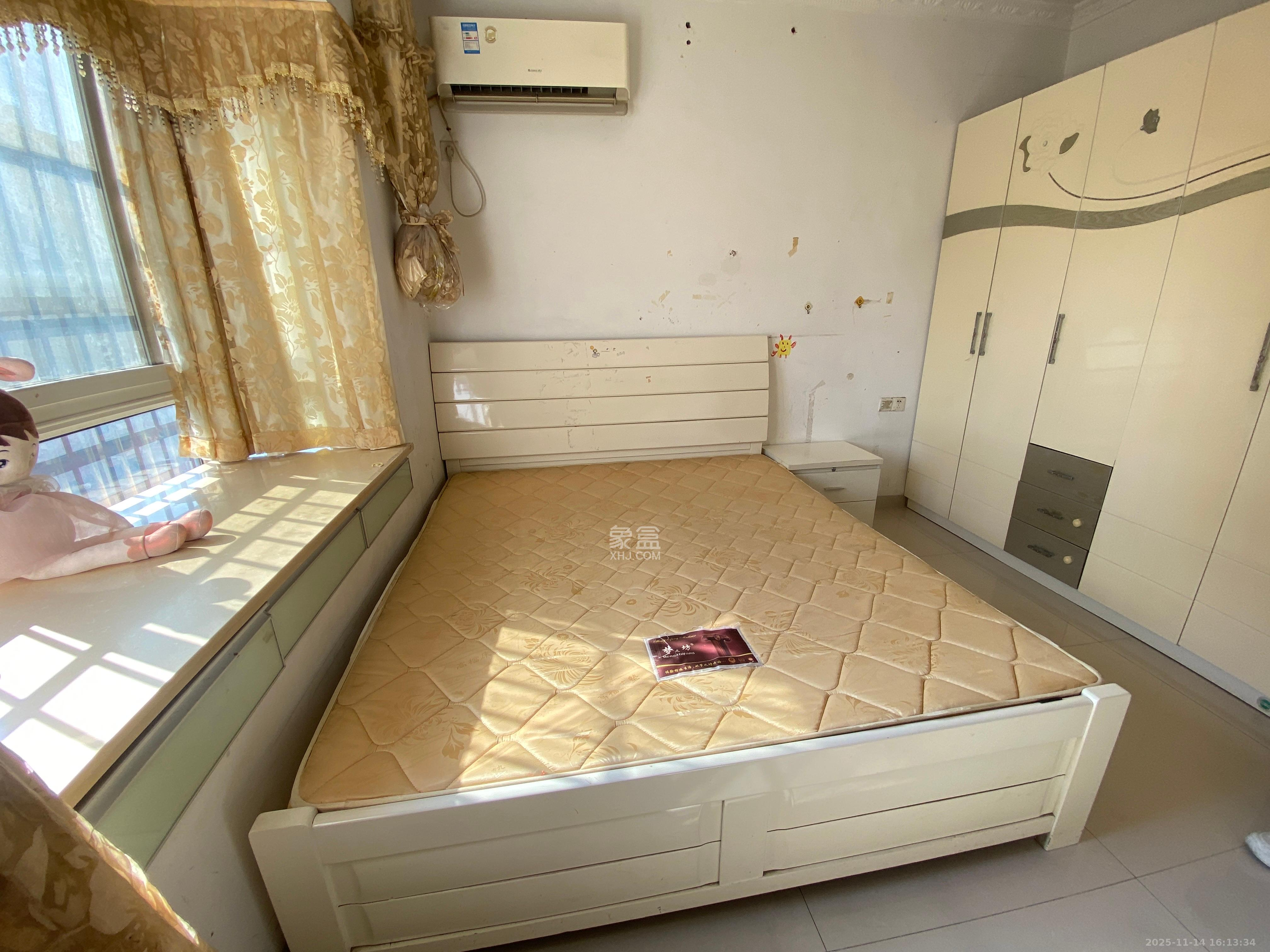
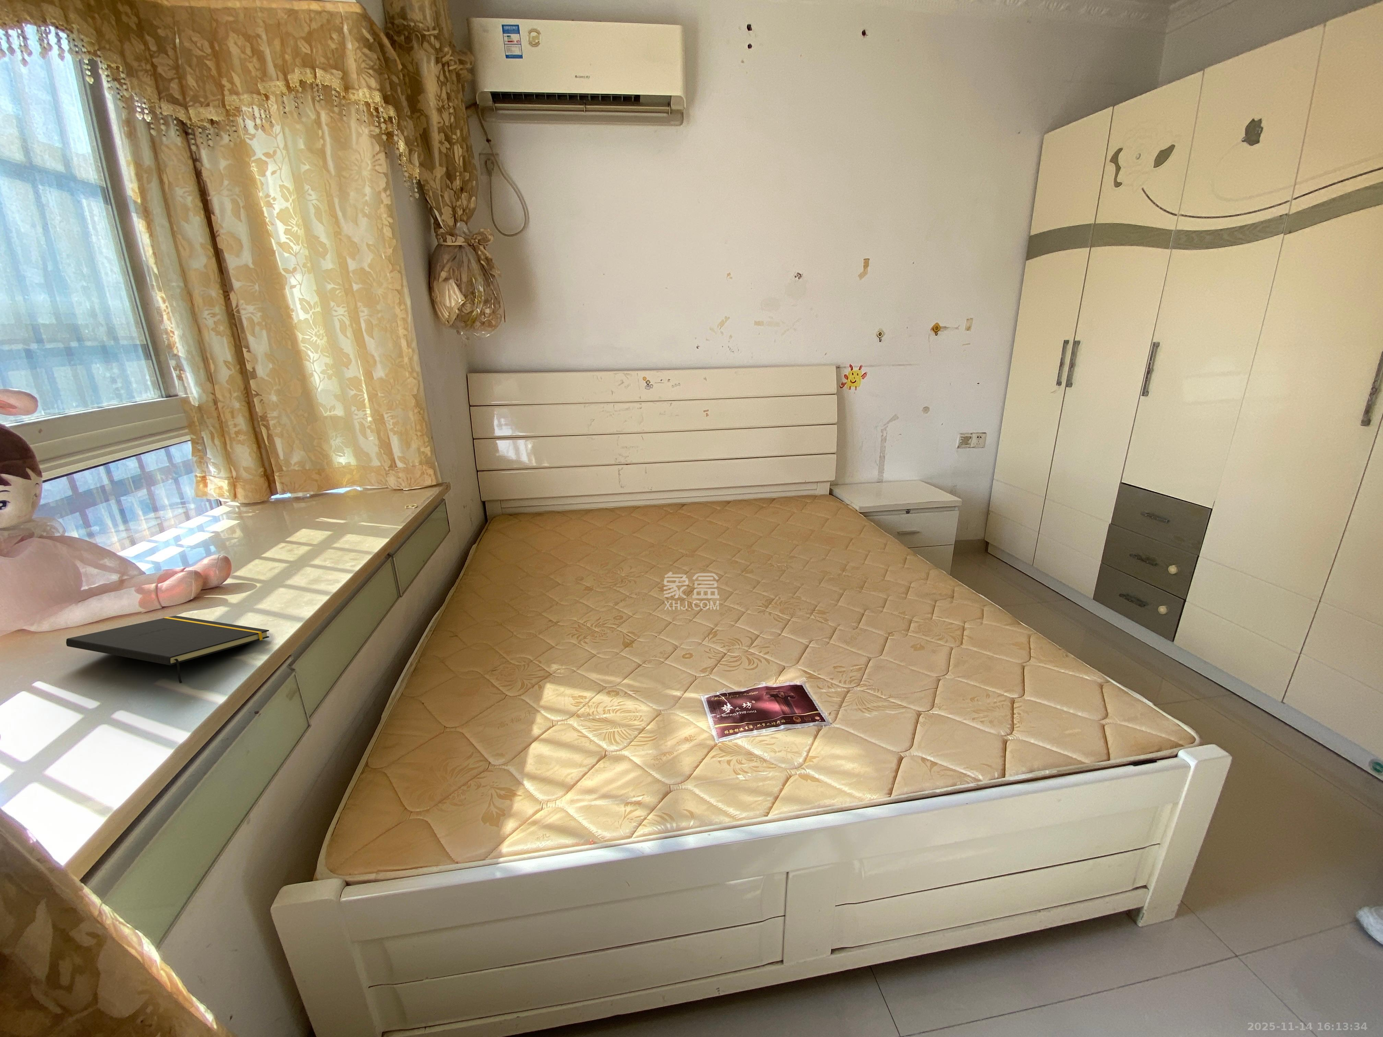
+ notepad (173, 638)
